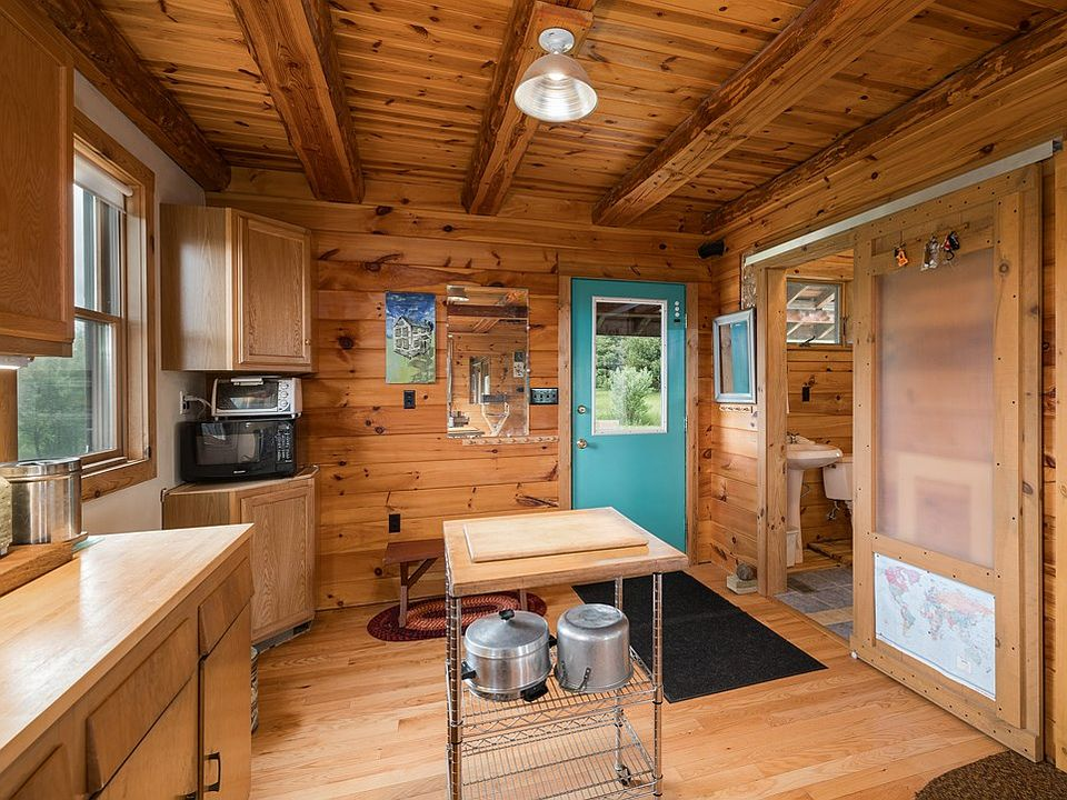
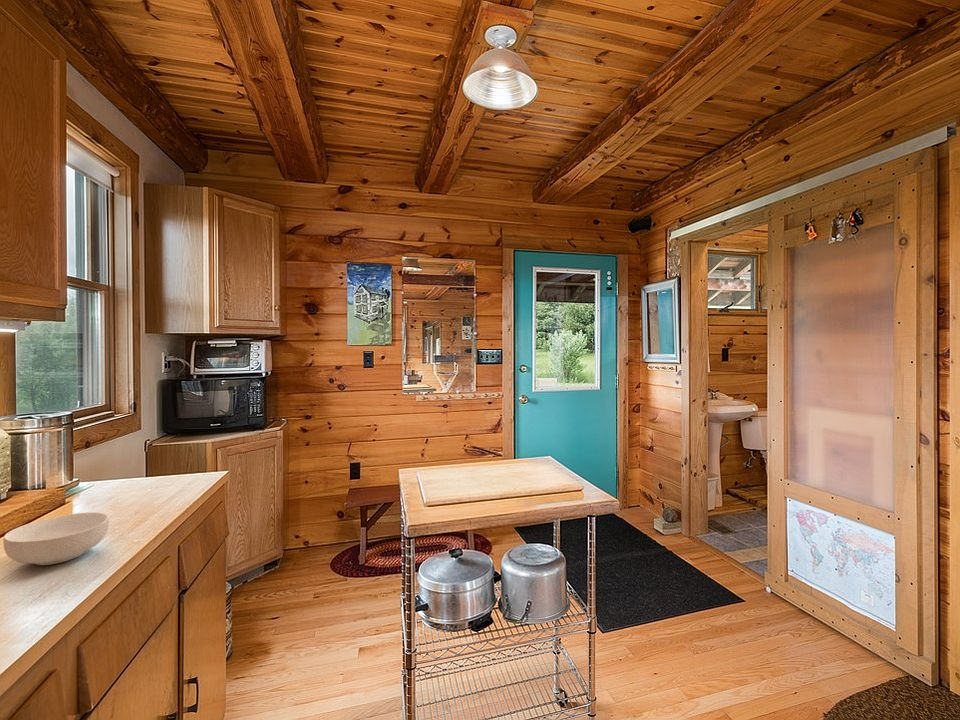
+ cereal bowl (59, 541)
